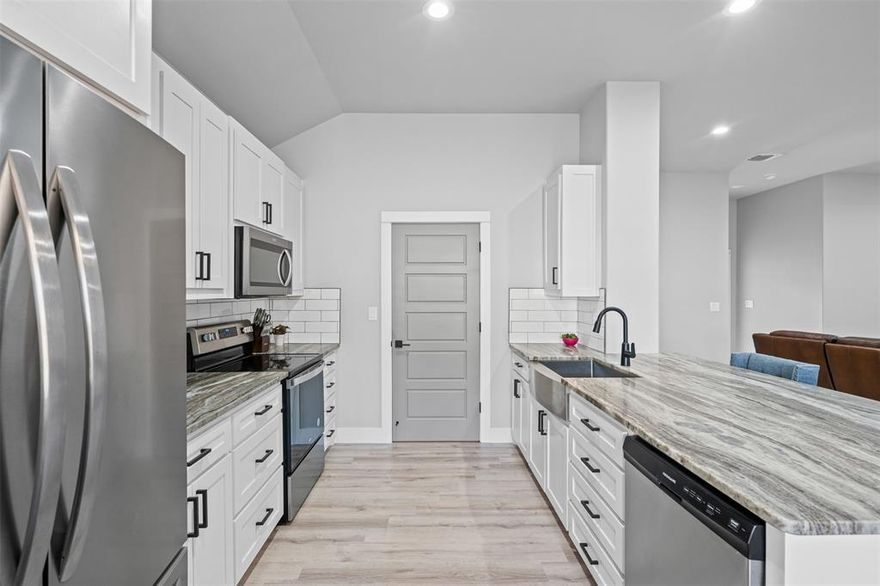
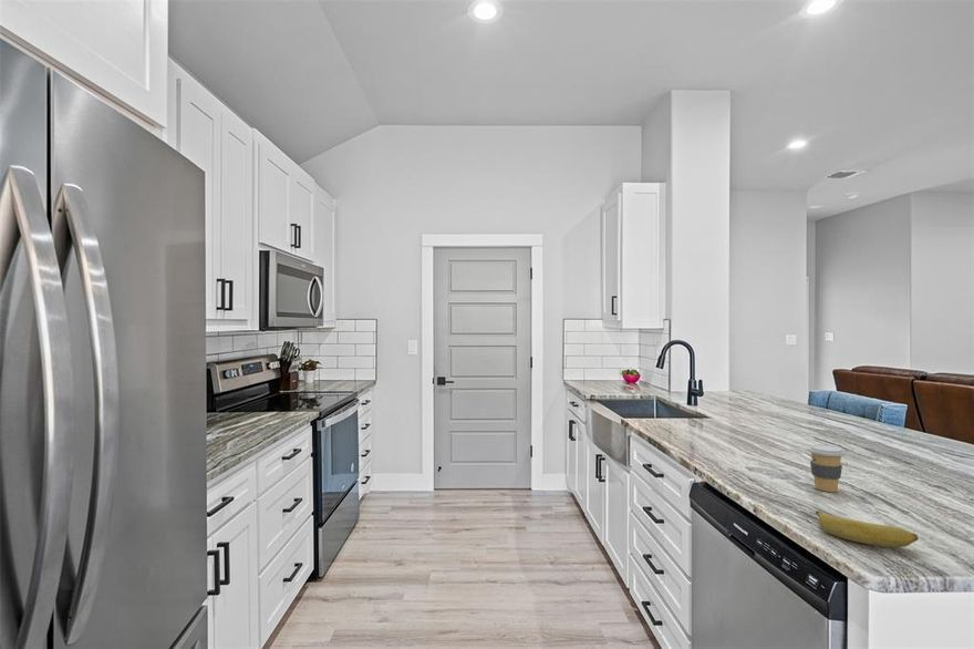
+ coffee cup (826, 467)
+ banana (863, 527)
